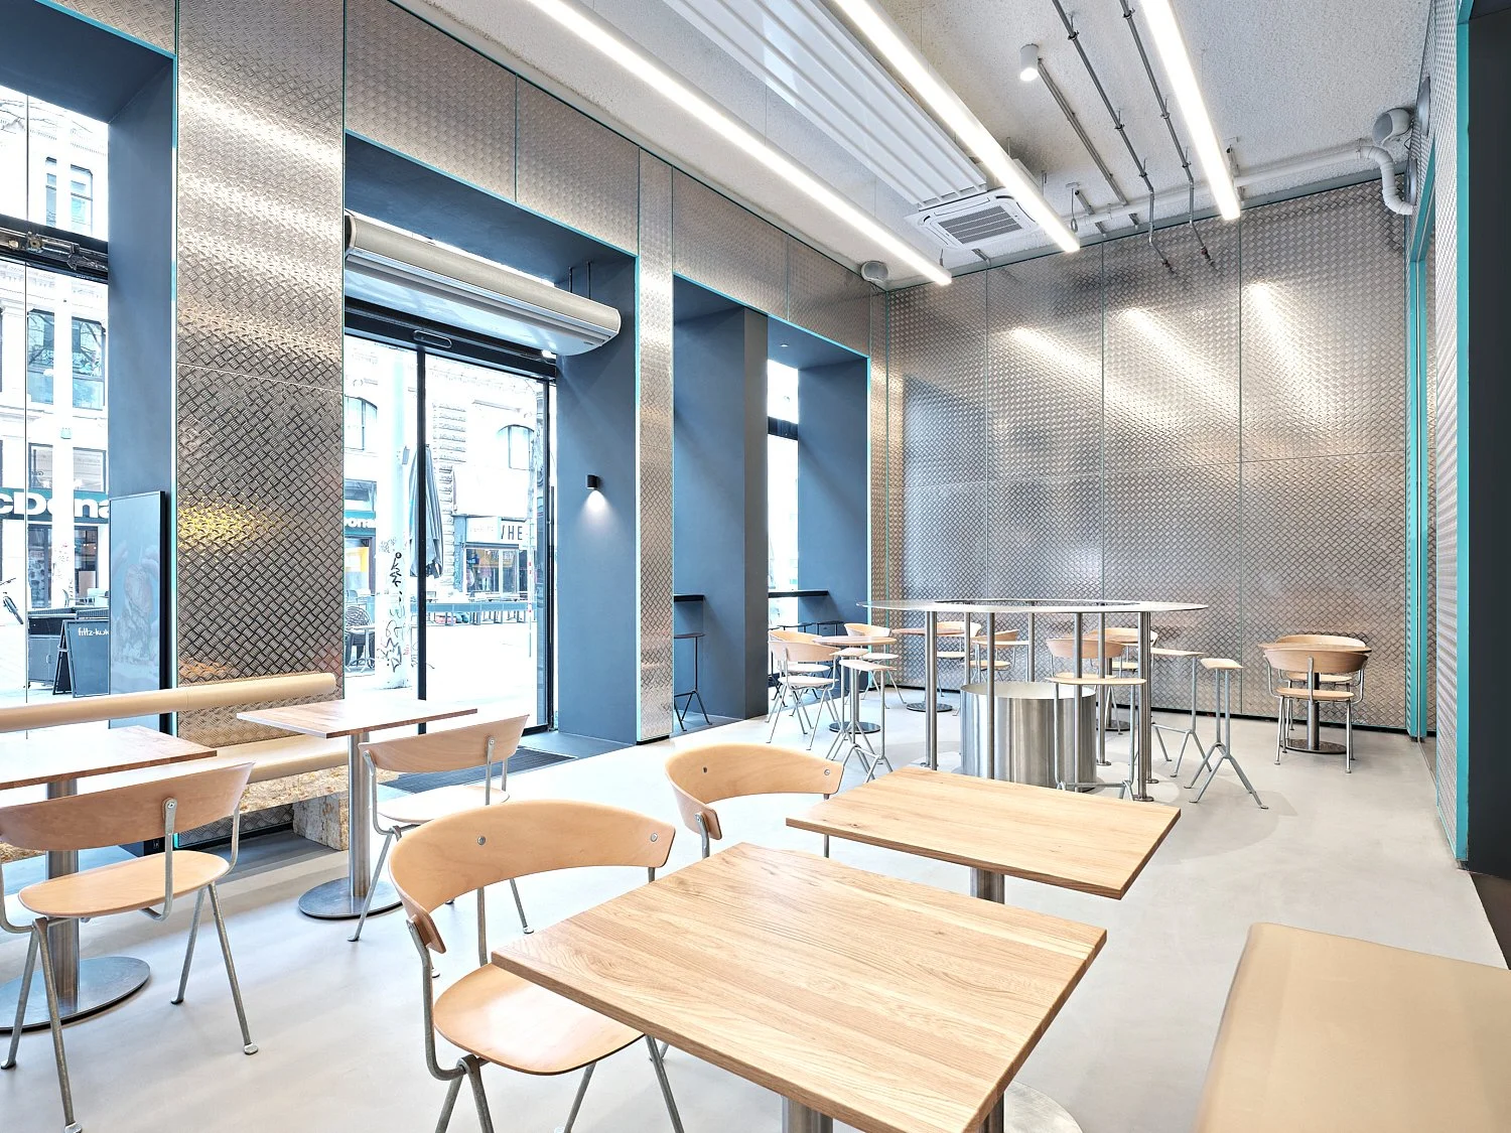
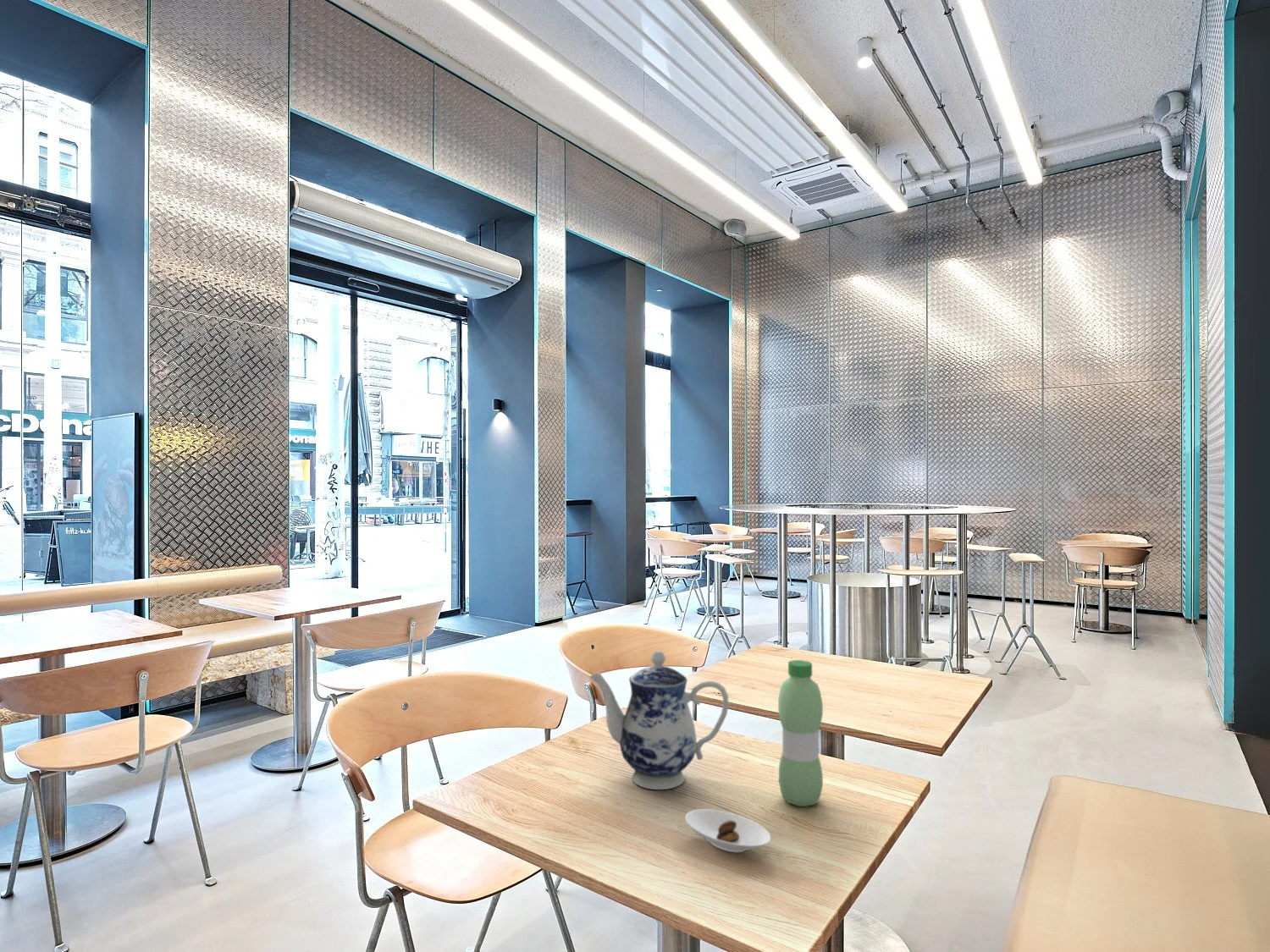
+ teapot (658, 714)
+ water bottle (800, 731)
+ saucer (726, 833)
